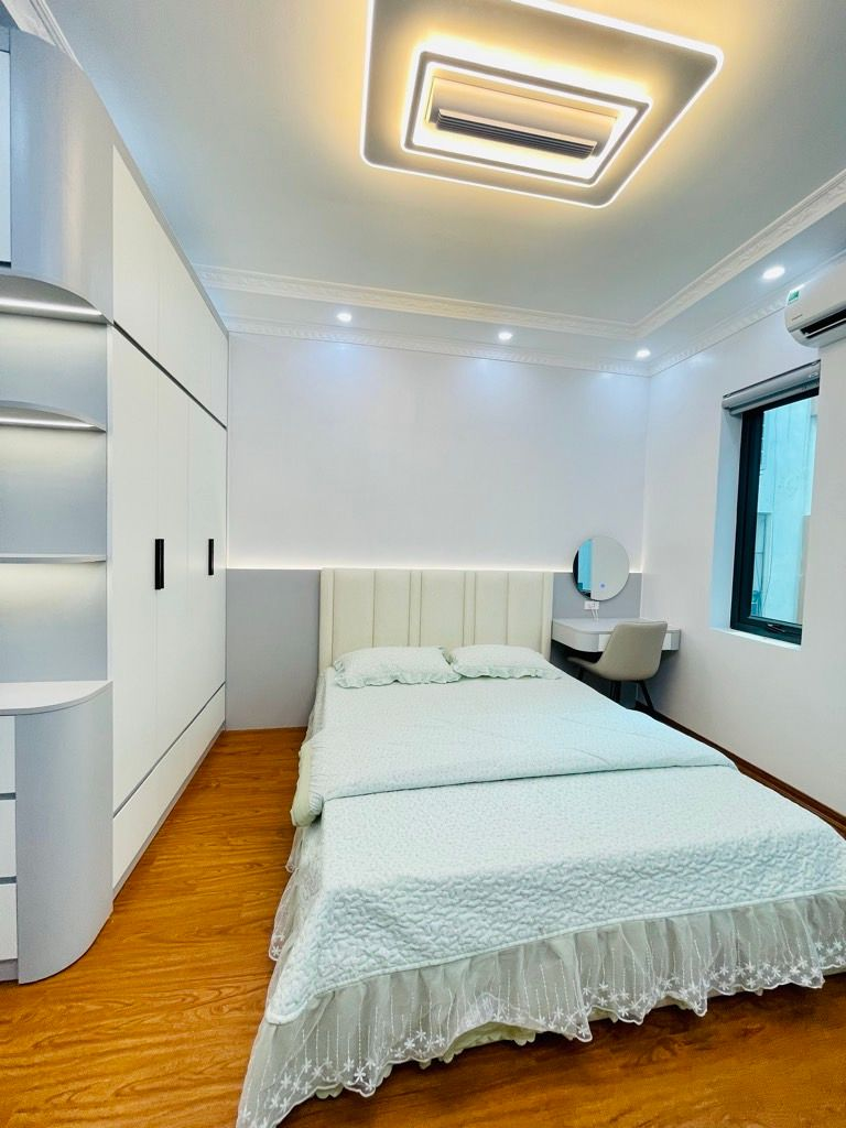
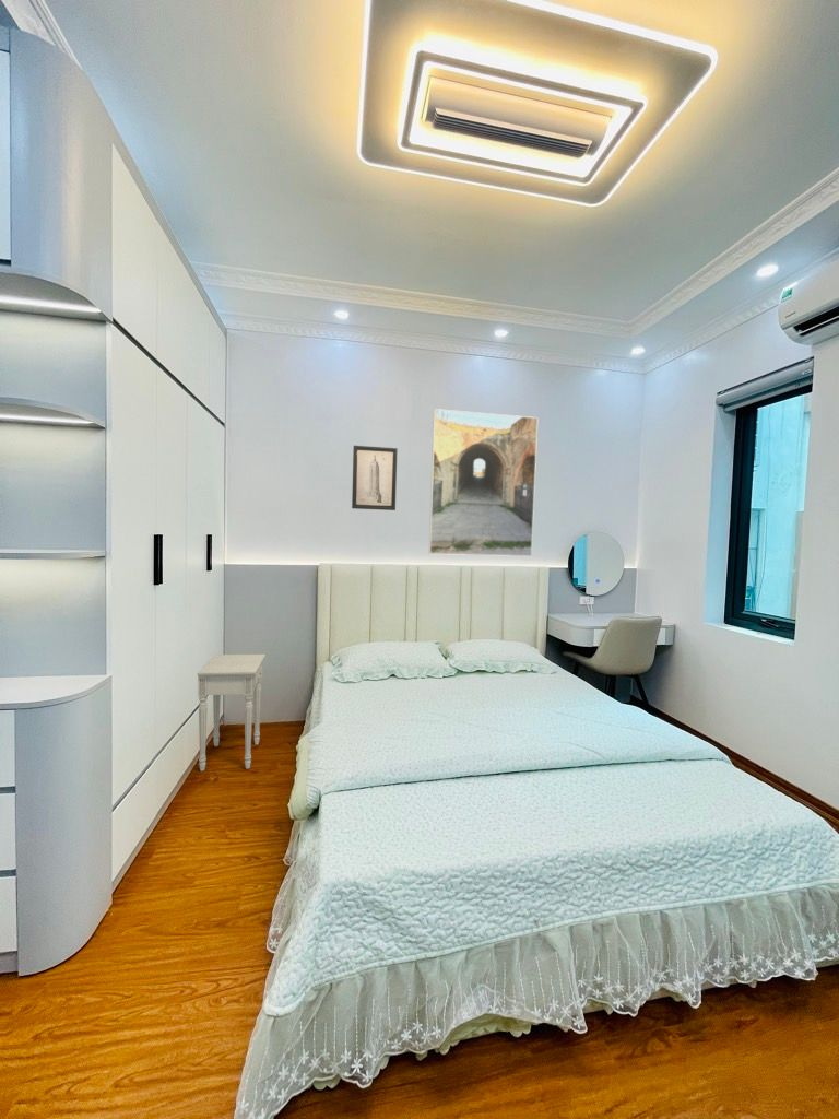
+ wall art (374, 478)
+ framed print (483, 484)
+ nightstand (245, 709)
